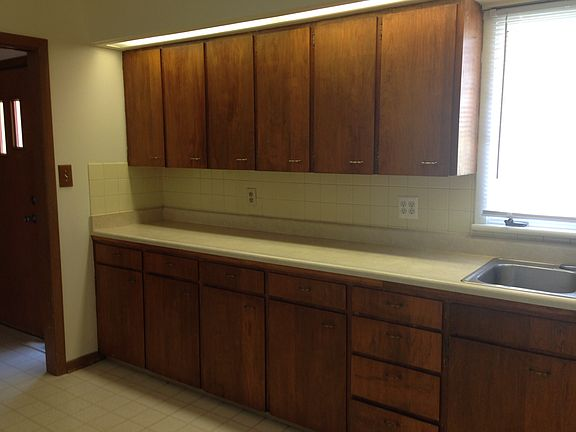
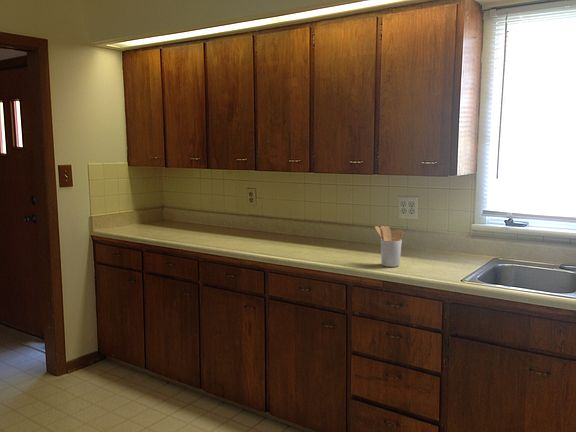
+ utensil holder (387, 245)
